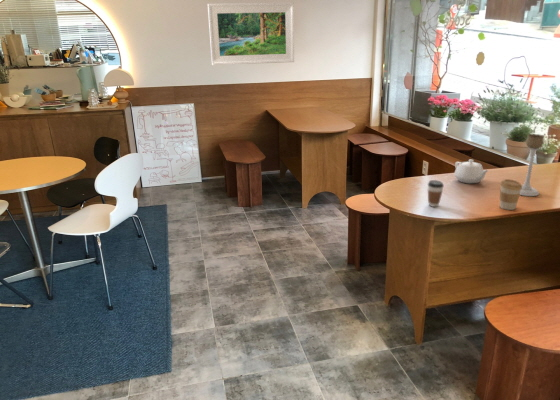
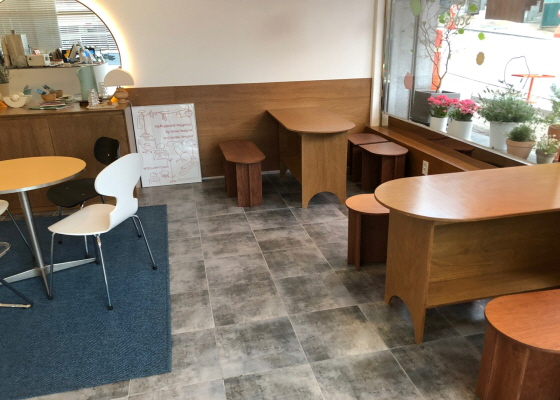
- teapot (470, 170)
- candle holder (530, 164)
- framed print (252, 34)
- coffee cup (509, 194)
- coffee cup (434, 193)
